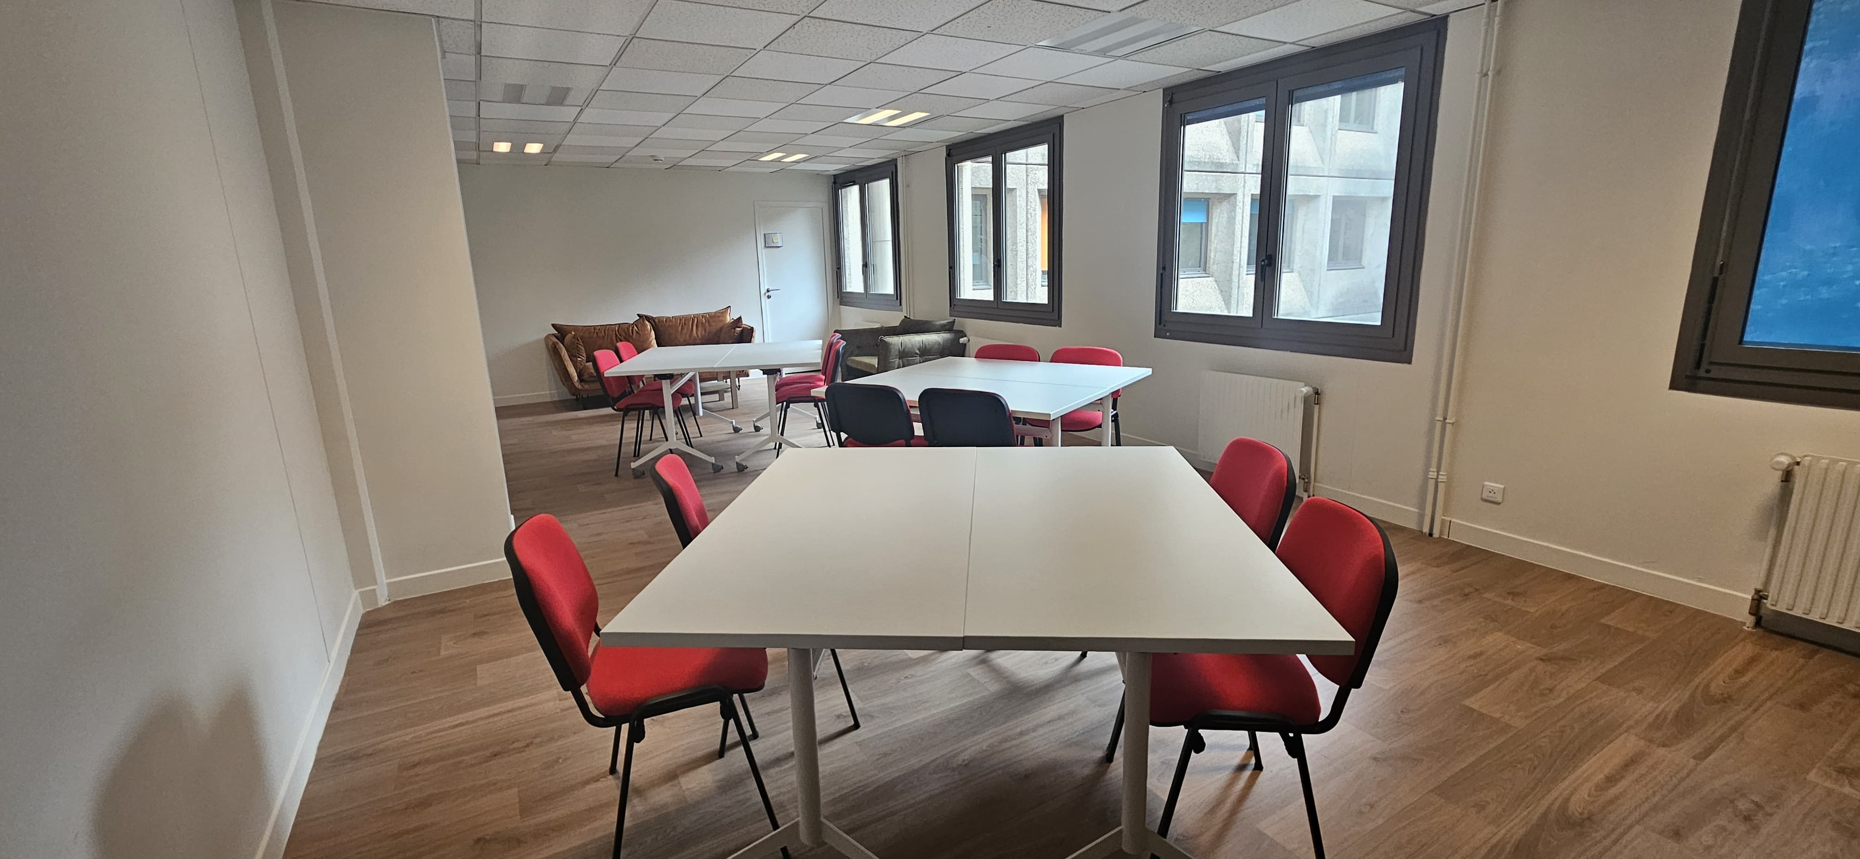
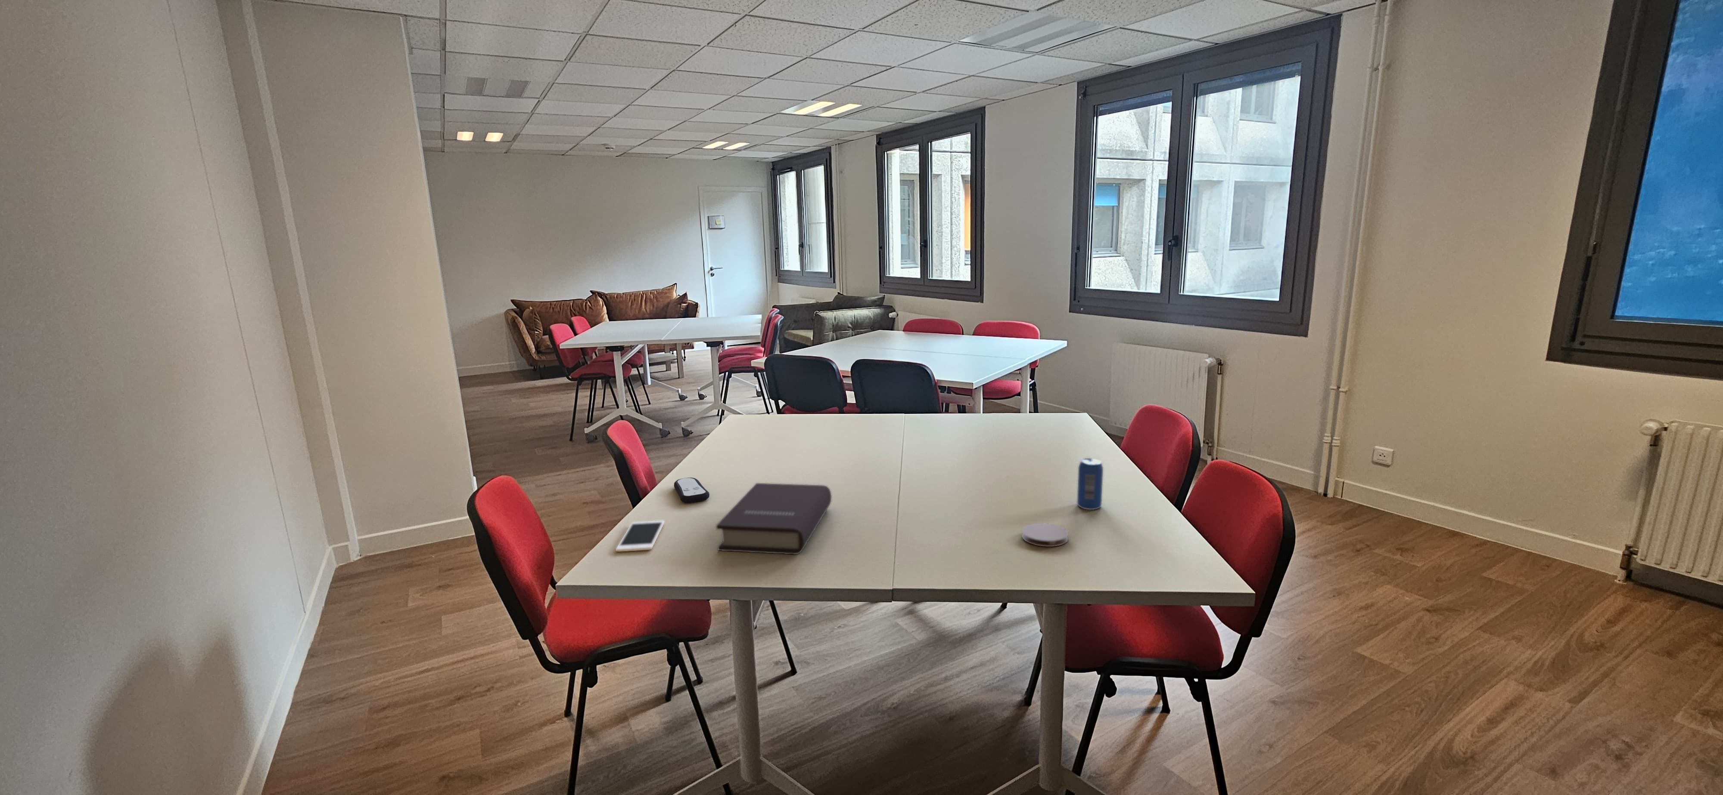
+ cell phone (641, 535)
+ coaster (1045, 535)
+ beverage can (1090, 483)
+ remote control (690, 489)
+ book (778, 516)
